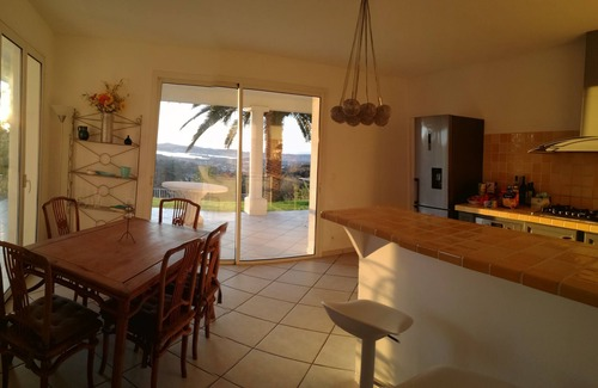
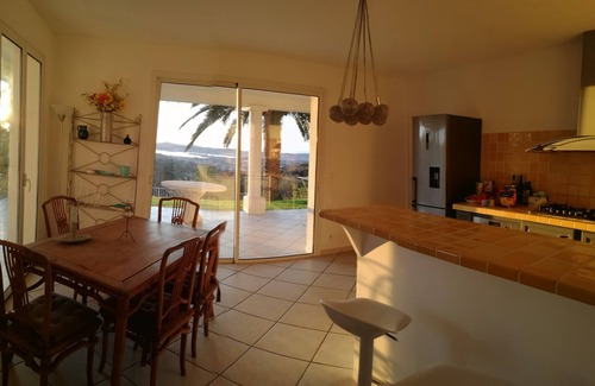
+ candle holder (74, 223)
